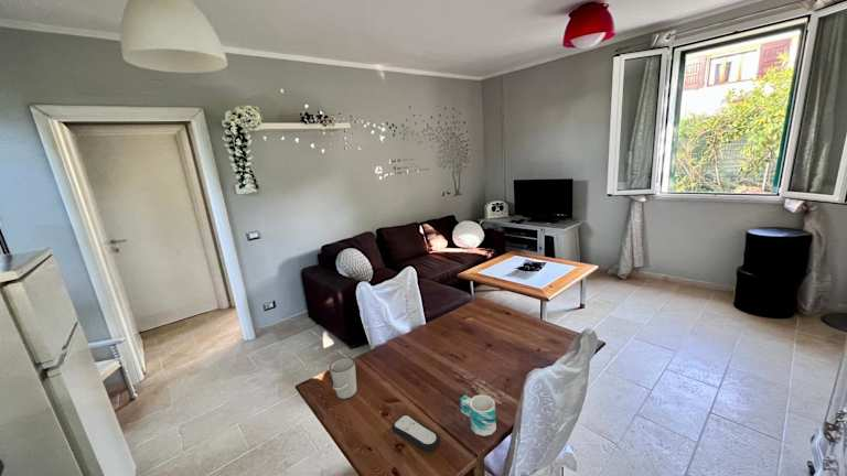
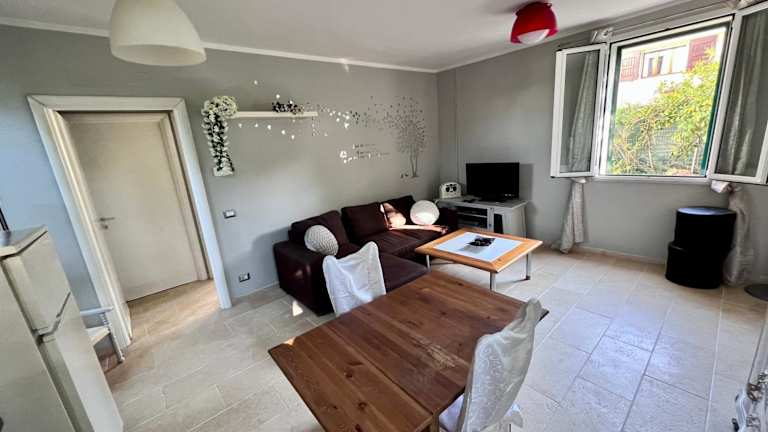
- mug (476, 411)
- remote control (416, 432)
- cup (343, 379)
